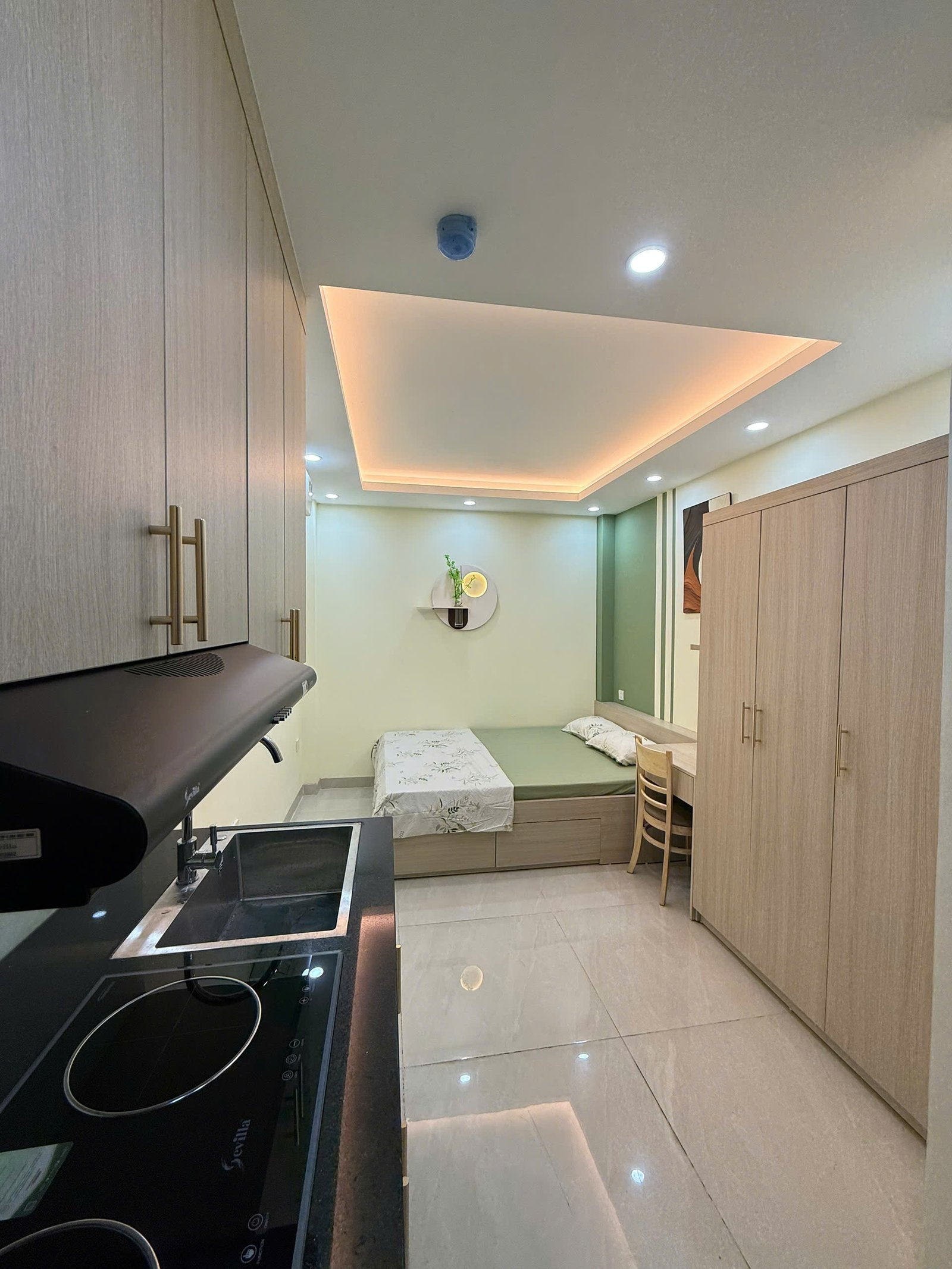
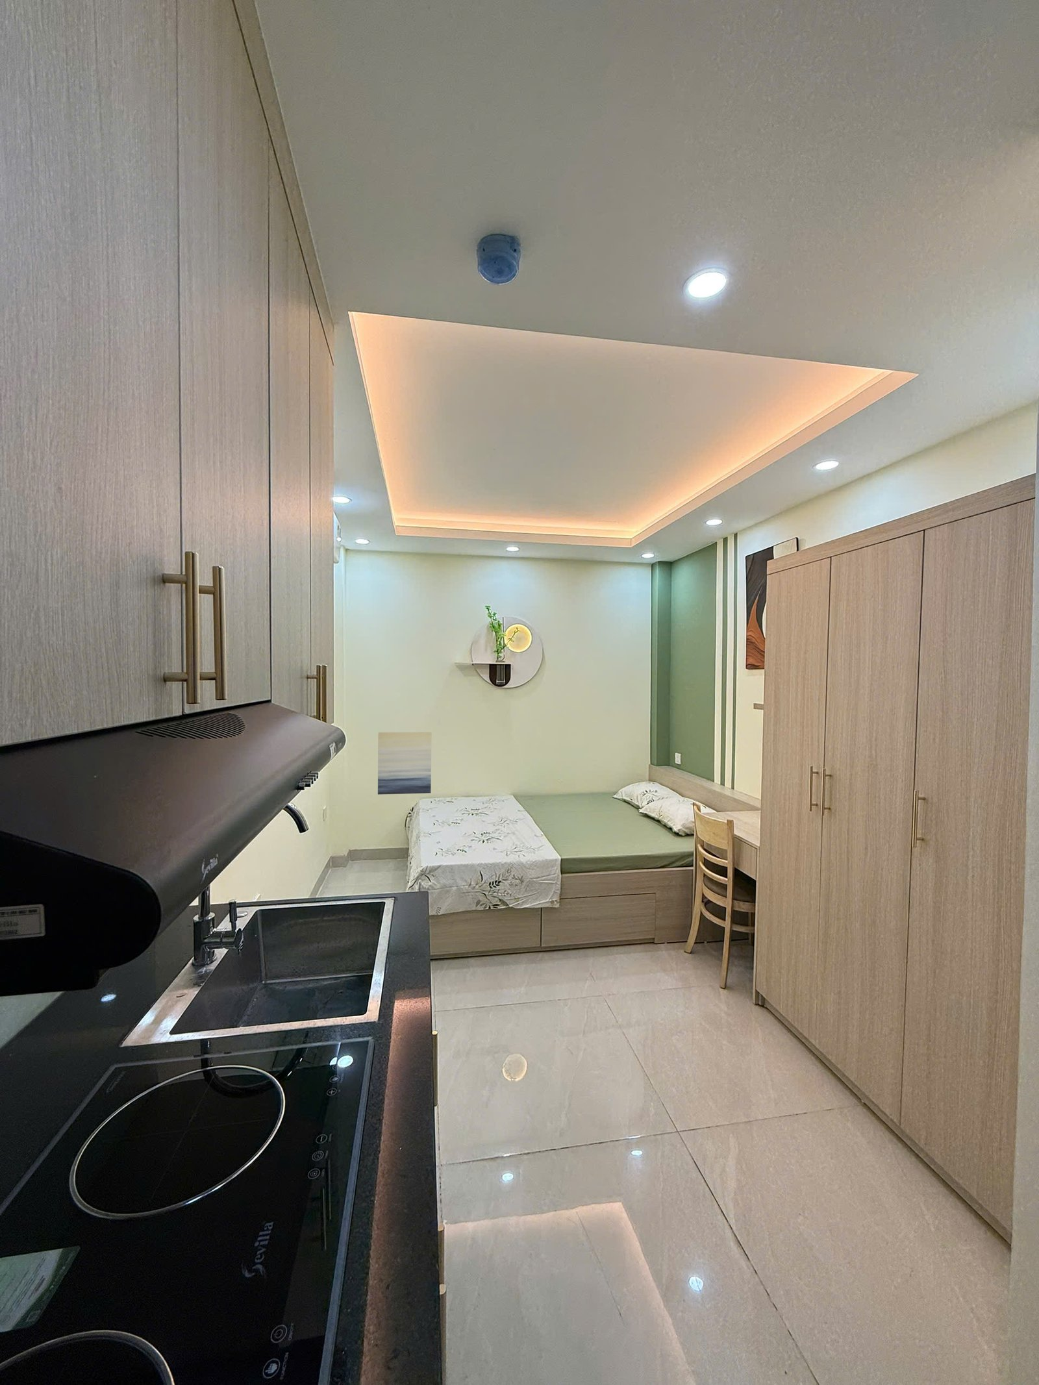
+ wall art (405, 763)
